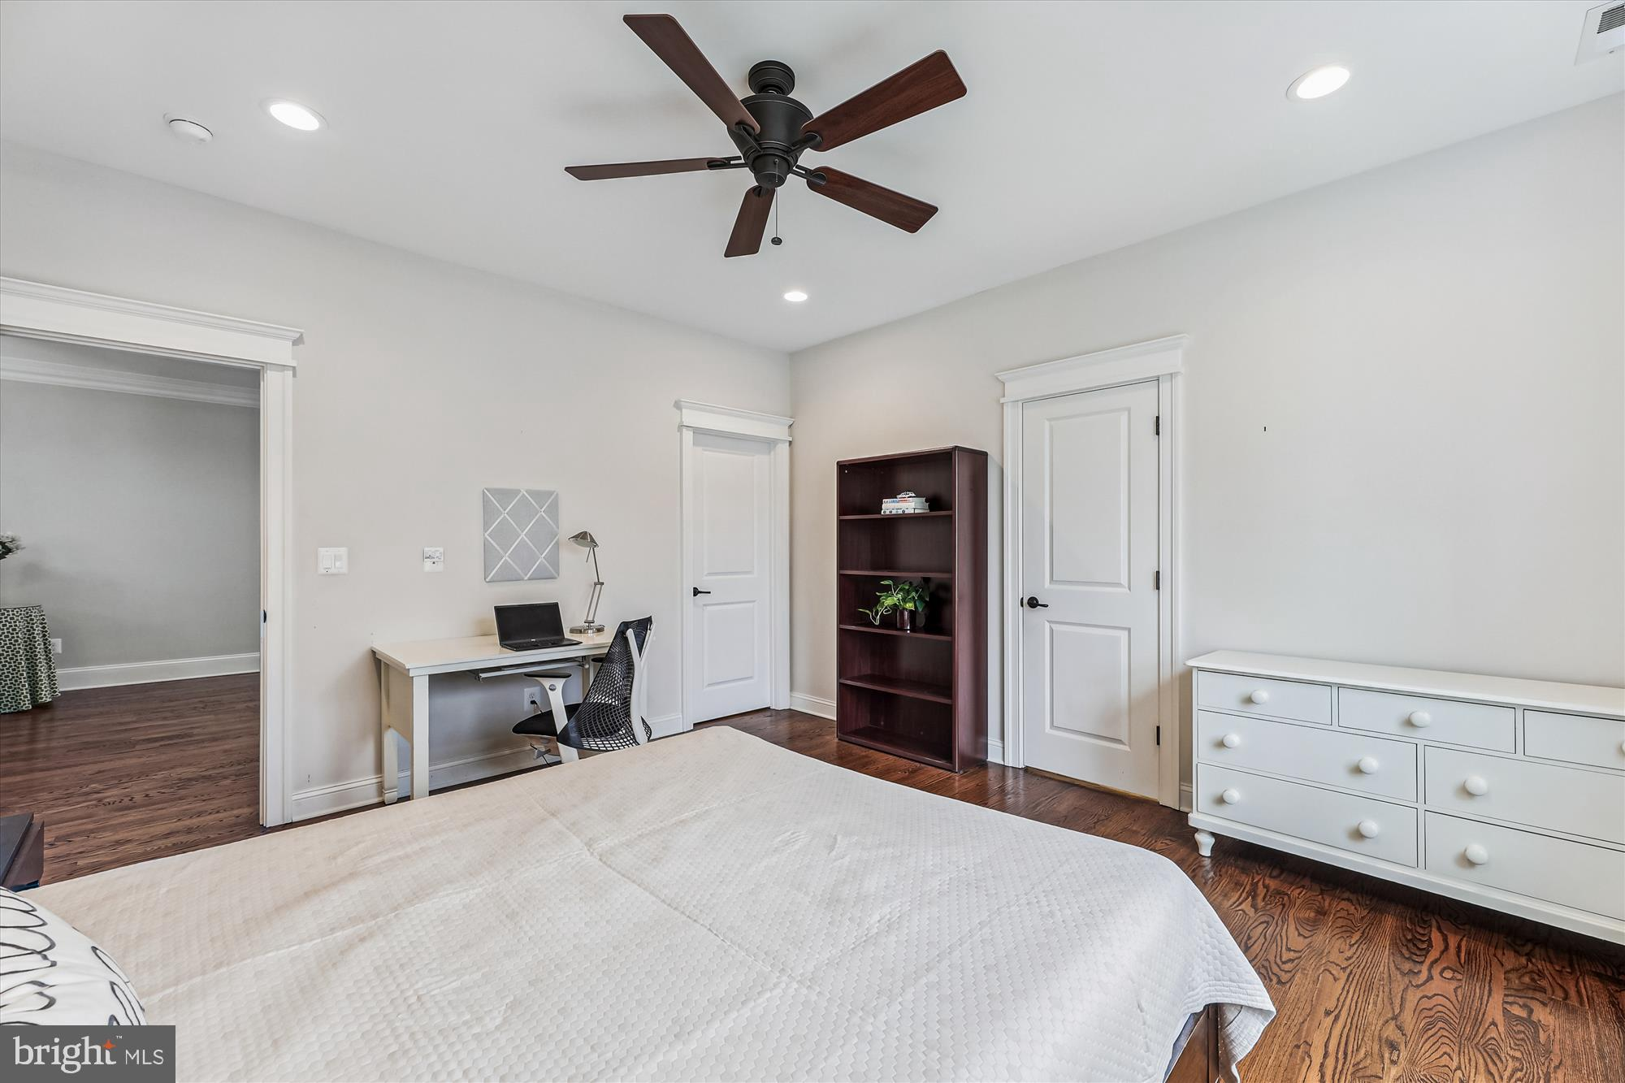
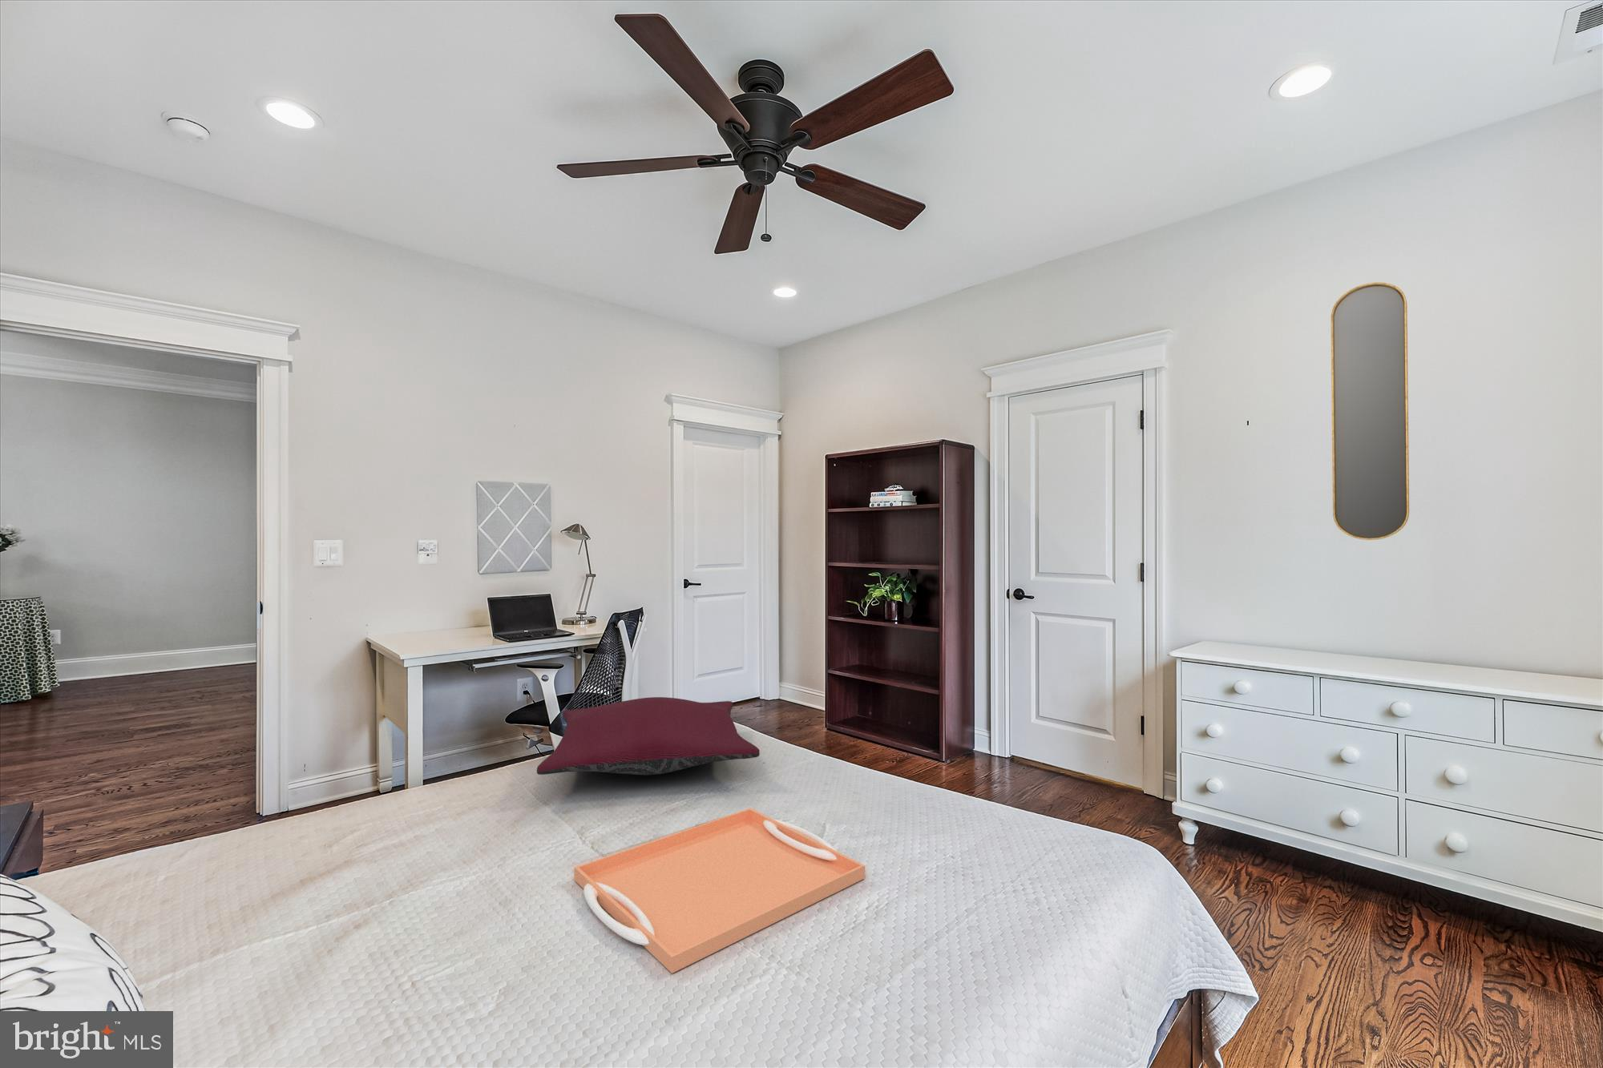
+ home mirror (1369, 411)
+ pillow (651, 732)
+ serving tray (720, 873)
